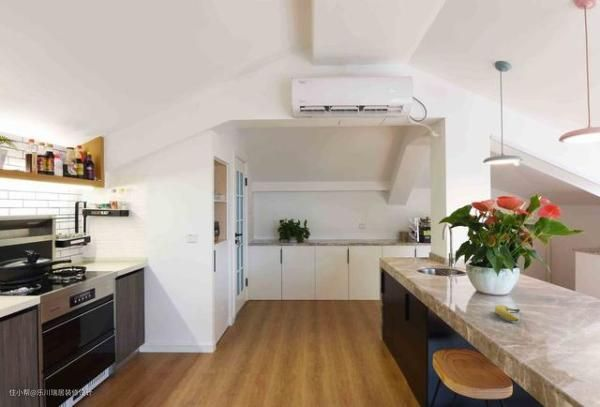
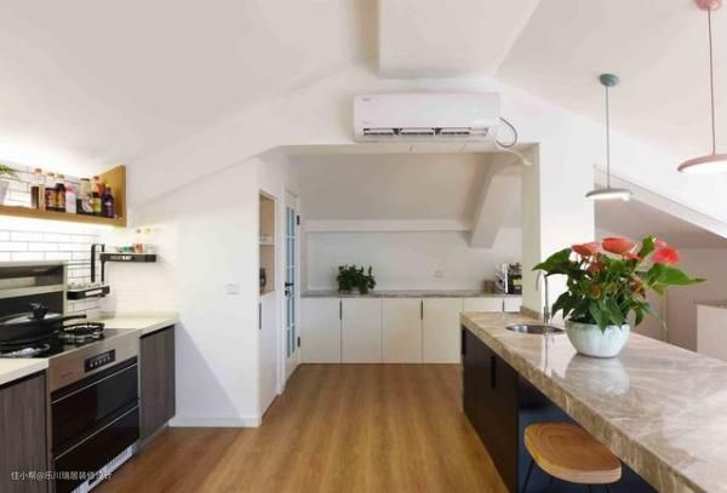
- fruit (507, 311)
